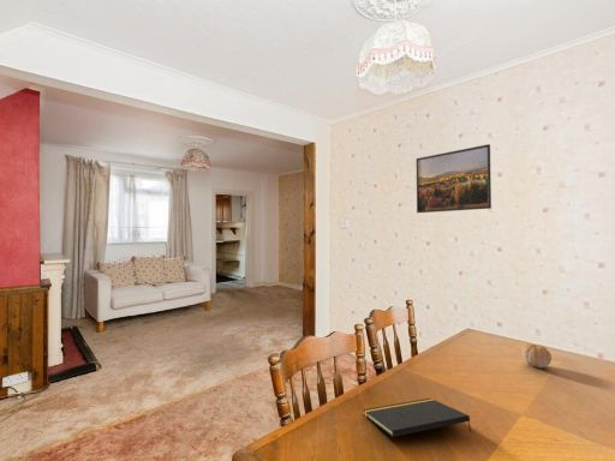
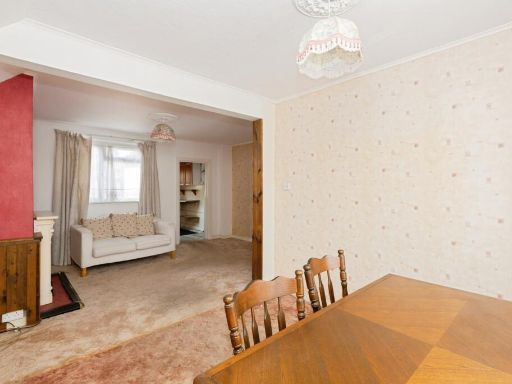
- notepad (413, 414)
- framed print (450, 181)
- fruit (536, 355)
